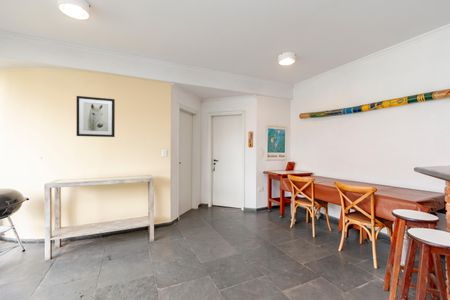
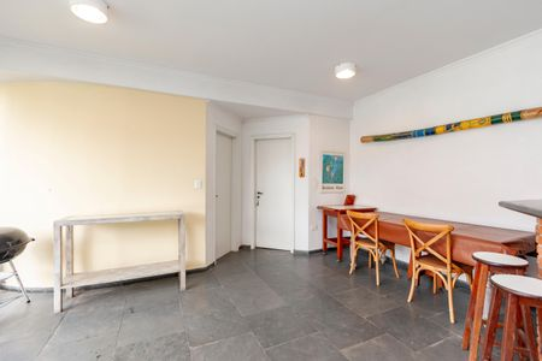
- wall art (96, 117)
